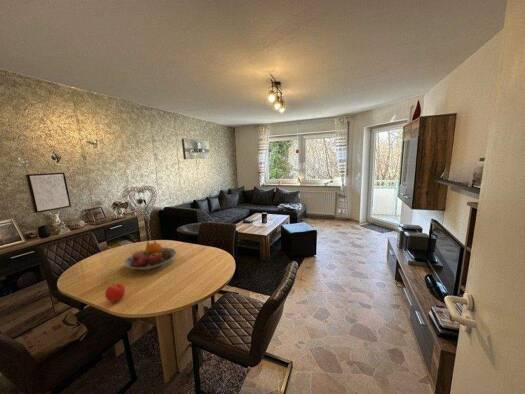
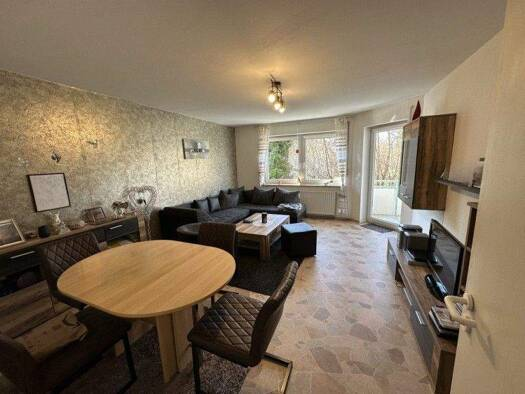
- fruit bowl (151, 254)
- apple (115, 292)
